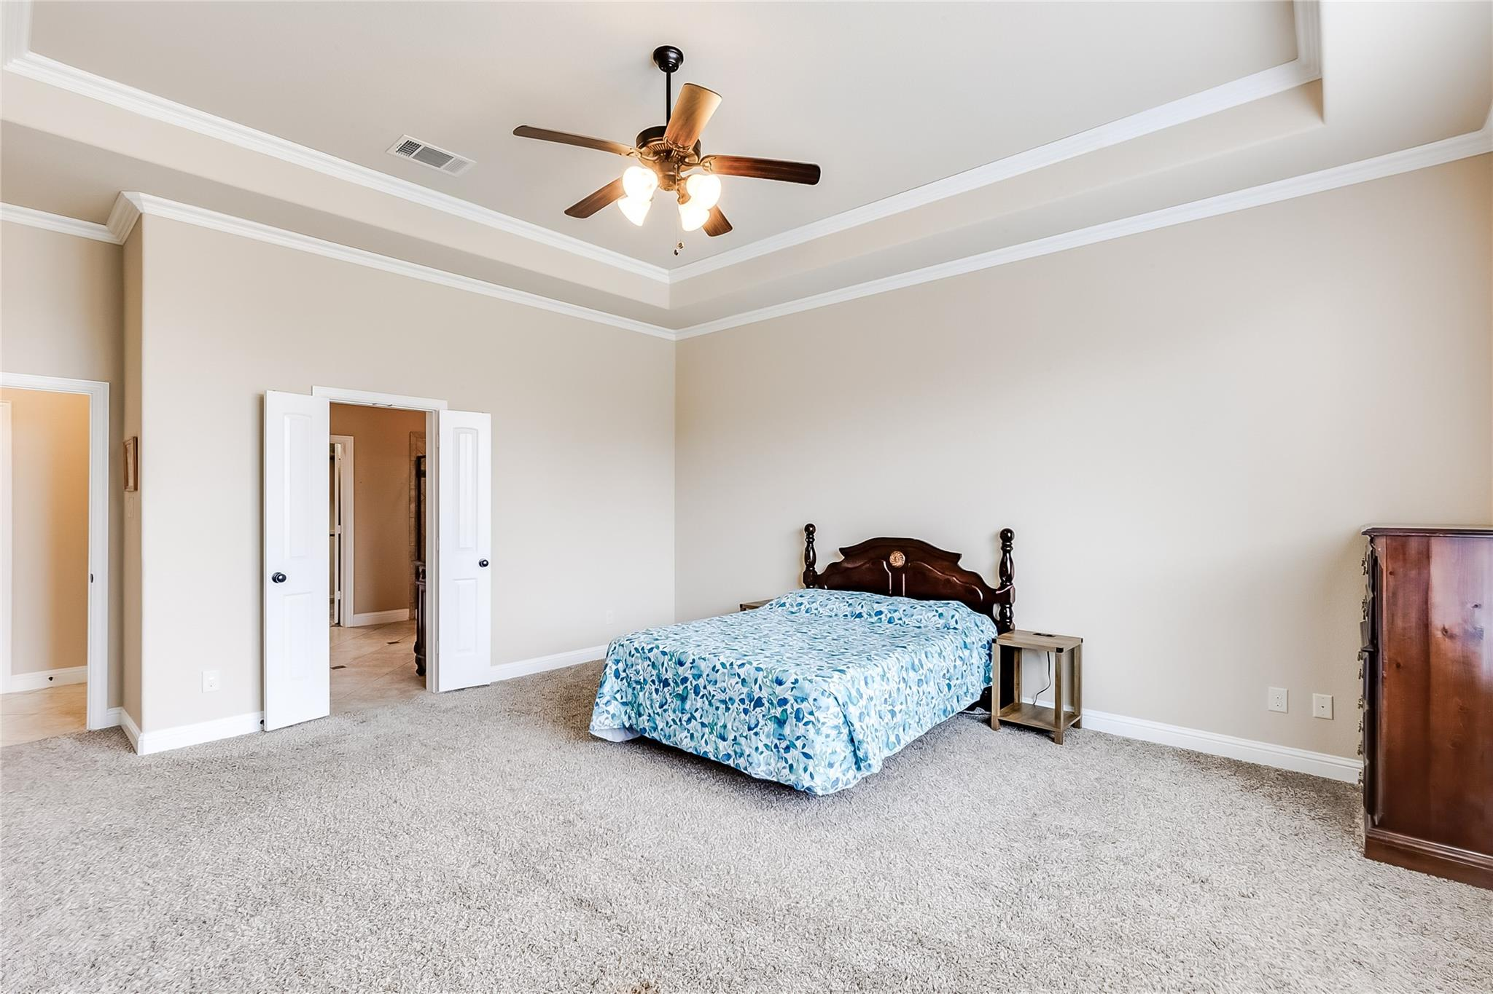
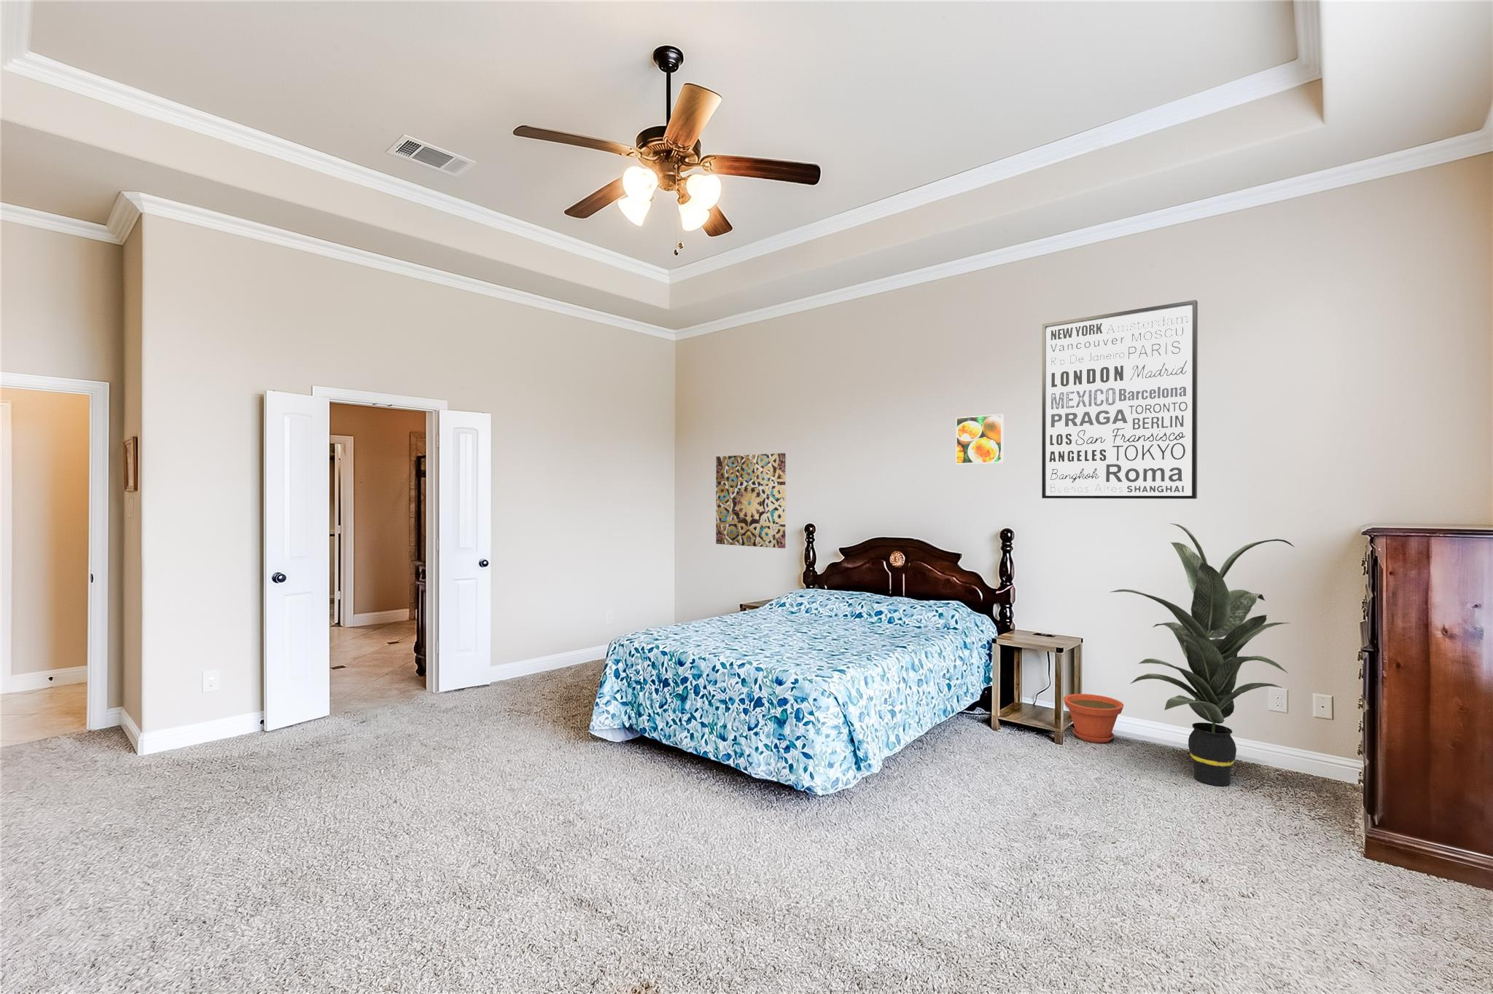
+ wall art (749, 500)
+ wall art (1114, 406)
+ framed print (979, 439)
+ plant pot (1092, 720)
+ indoor plant (1202, 650)
